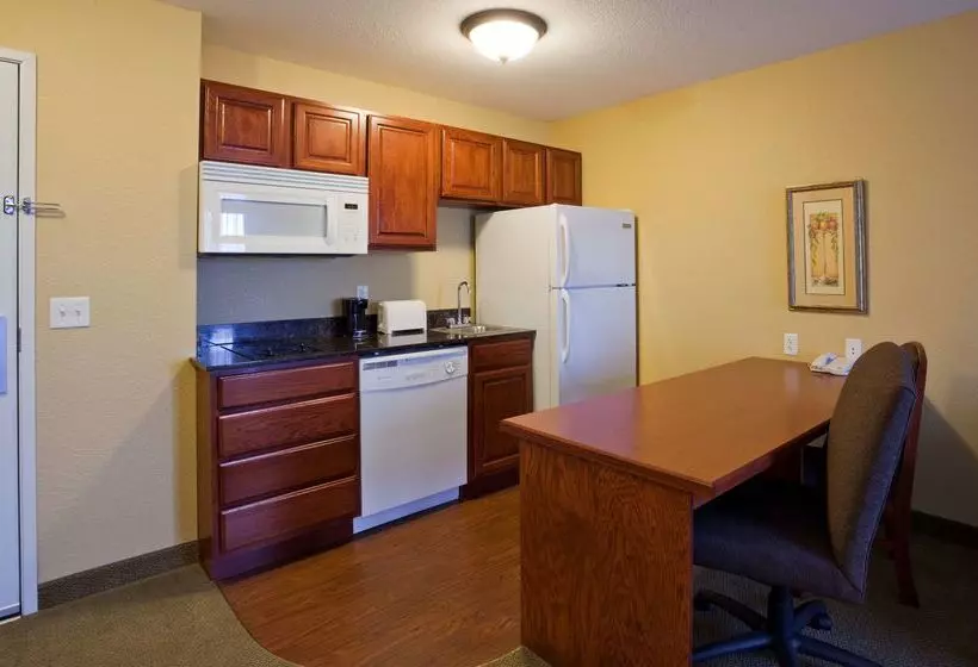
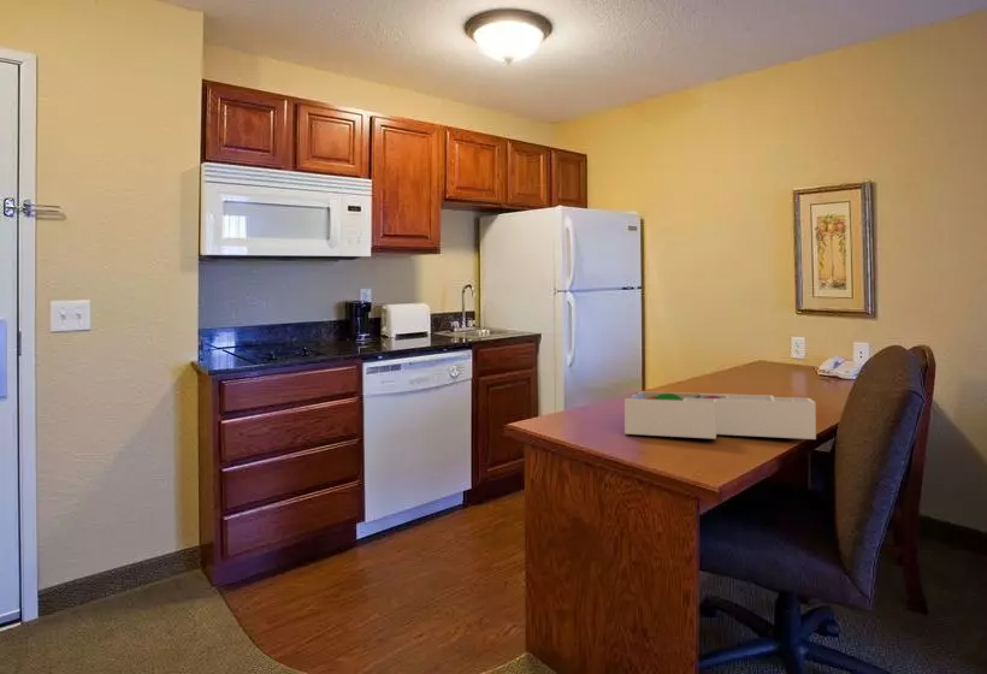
+ desk organizer (717, 414)
